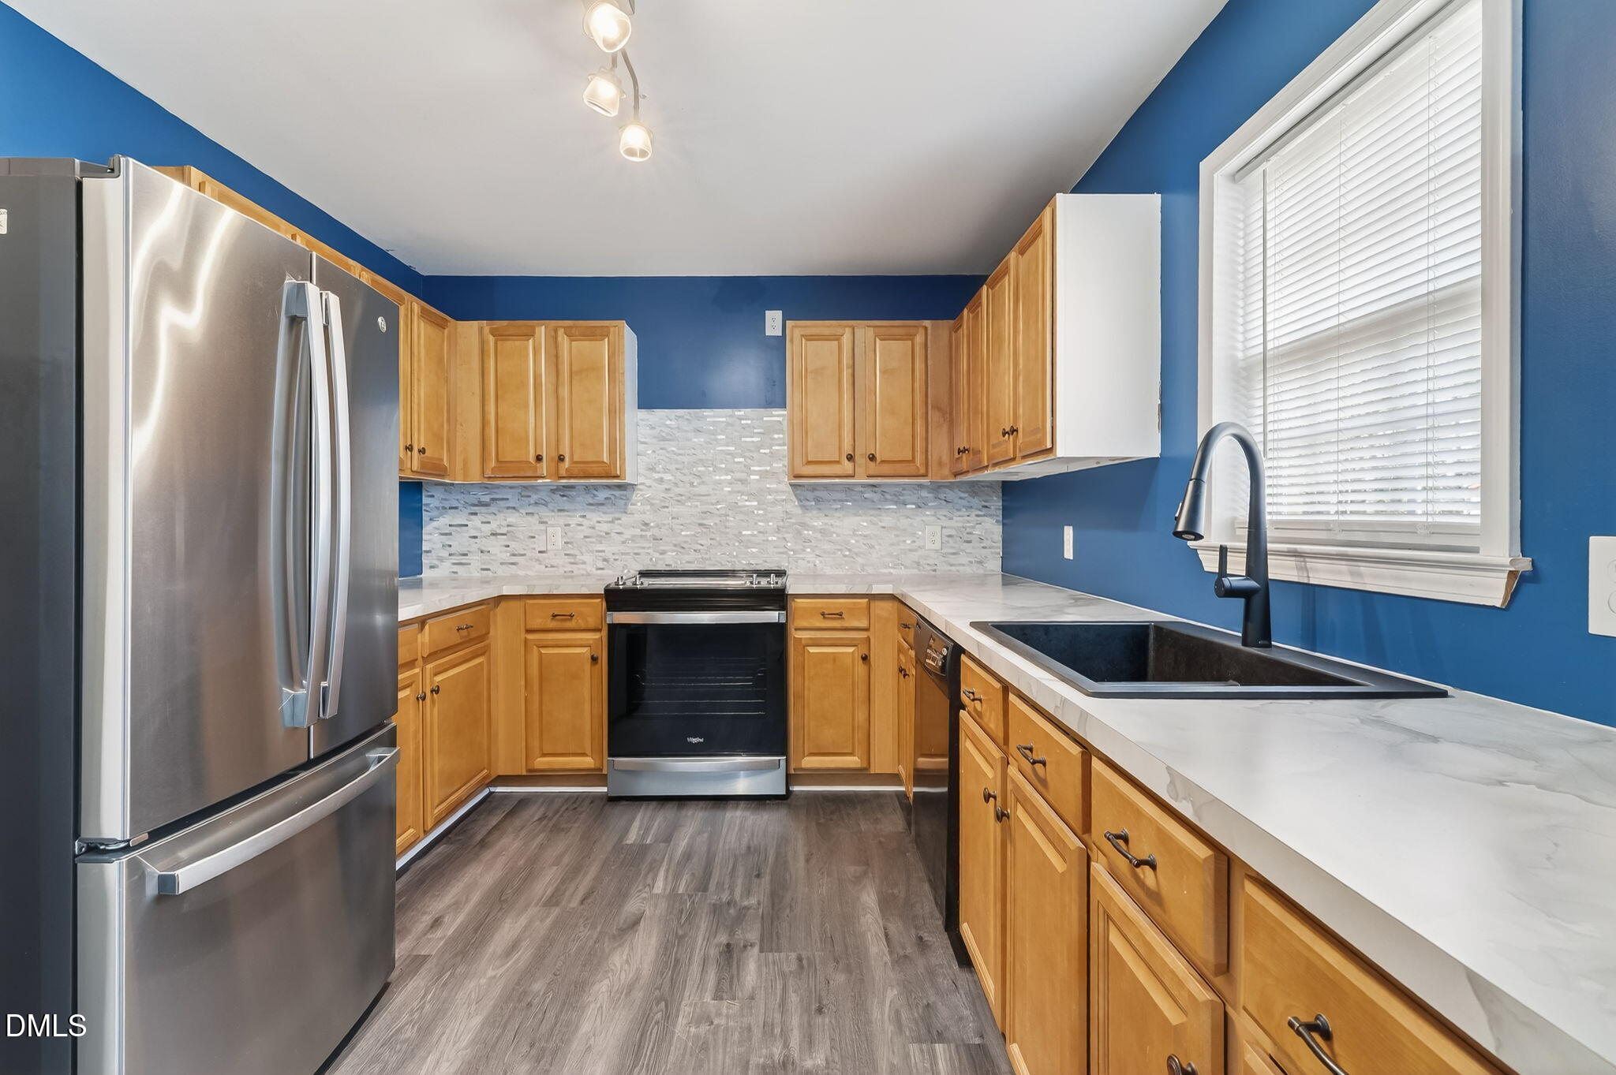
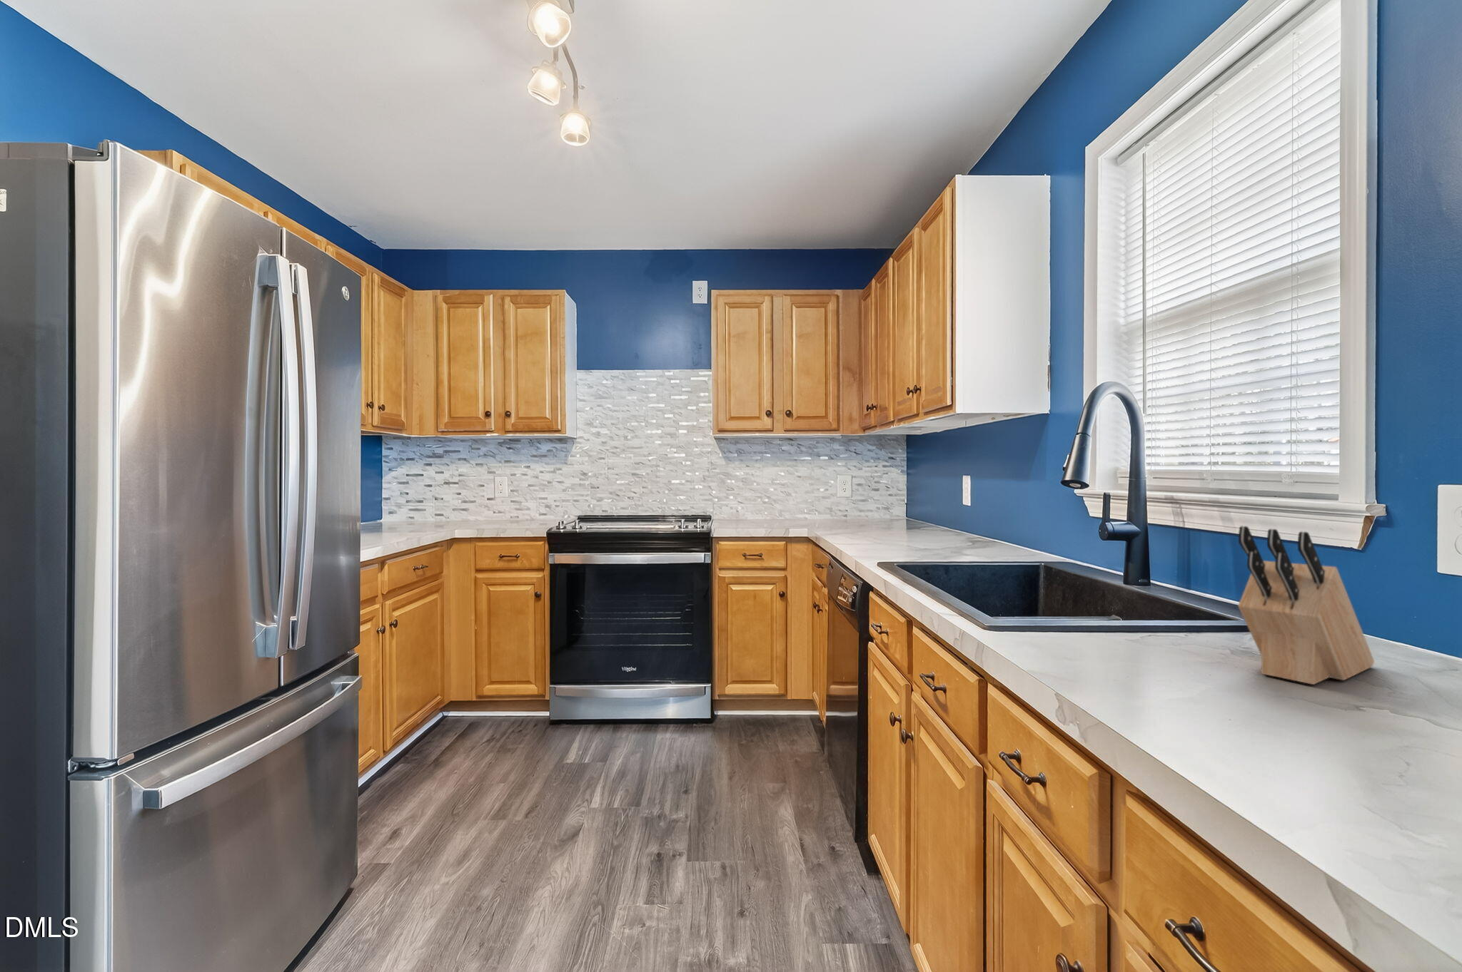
+ knife block (1302, 599)
